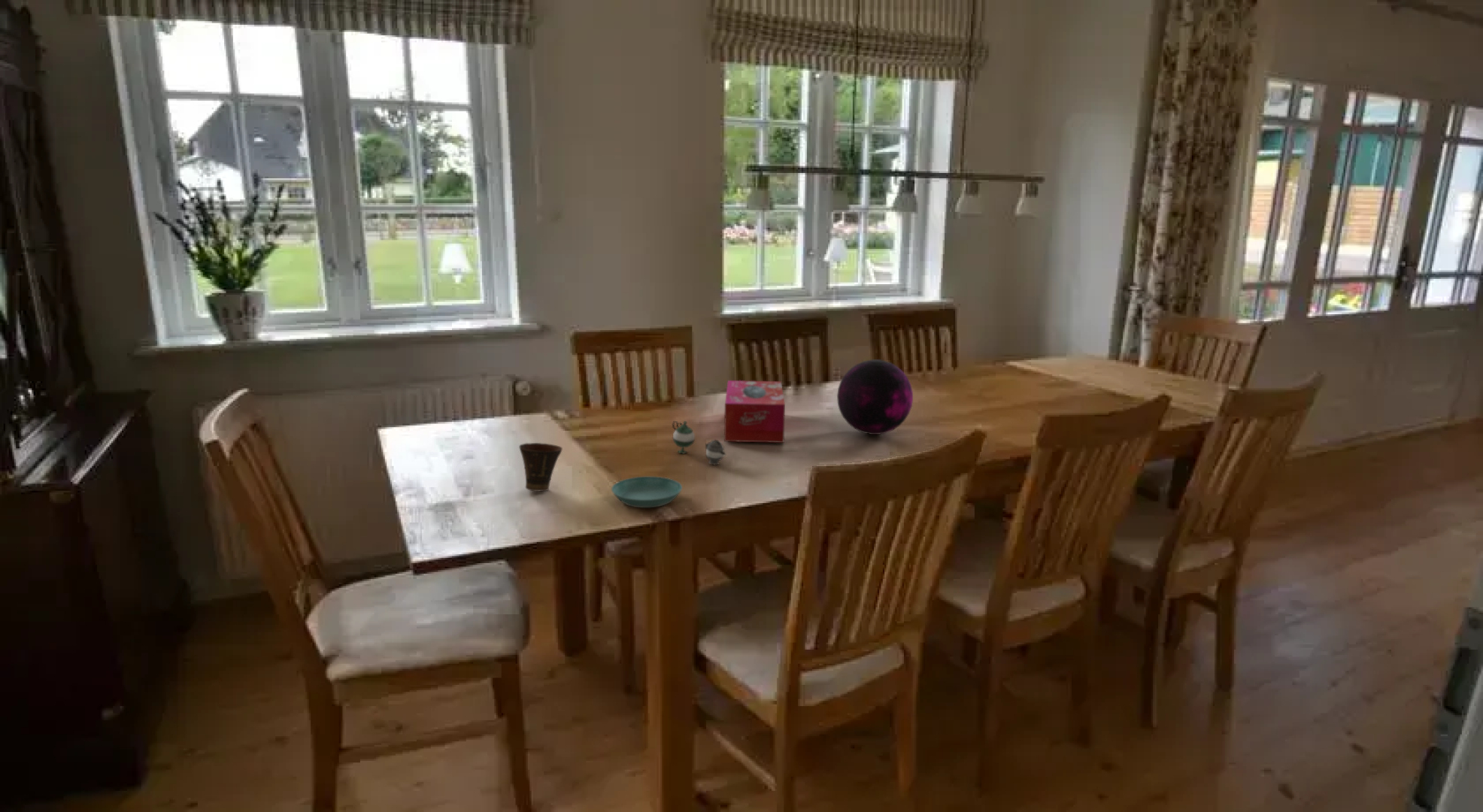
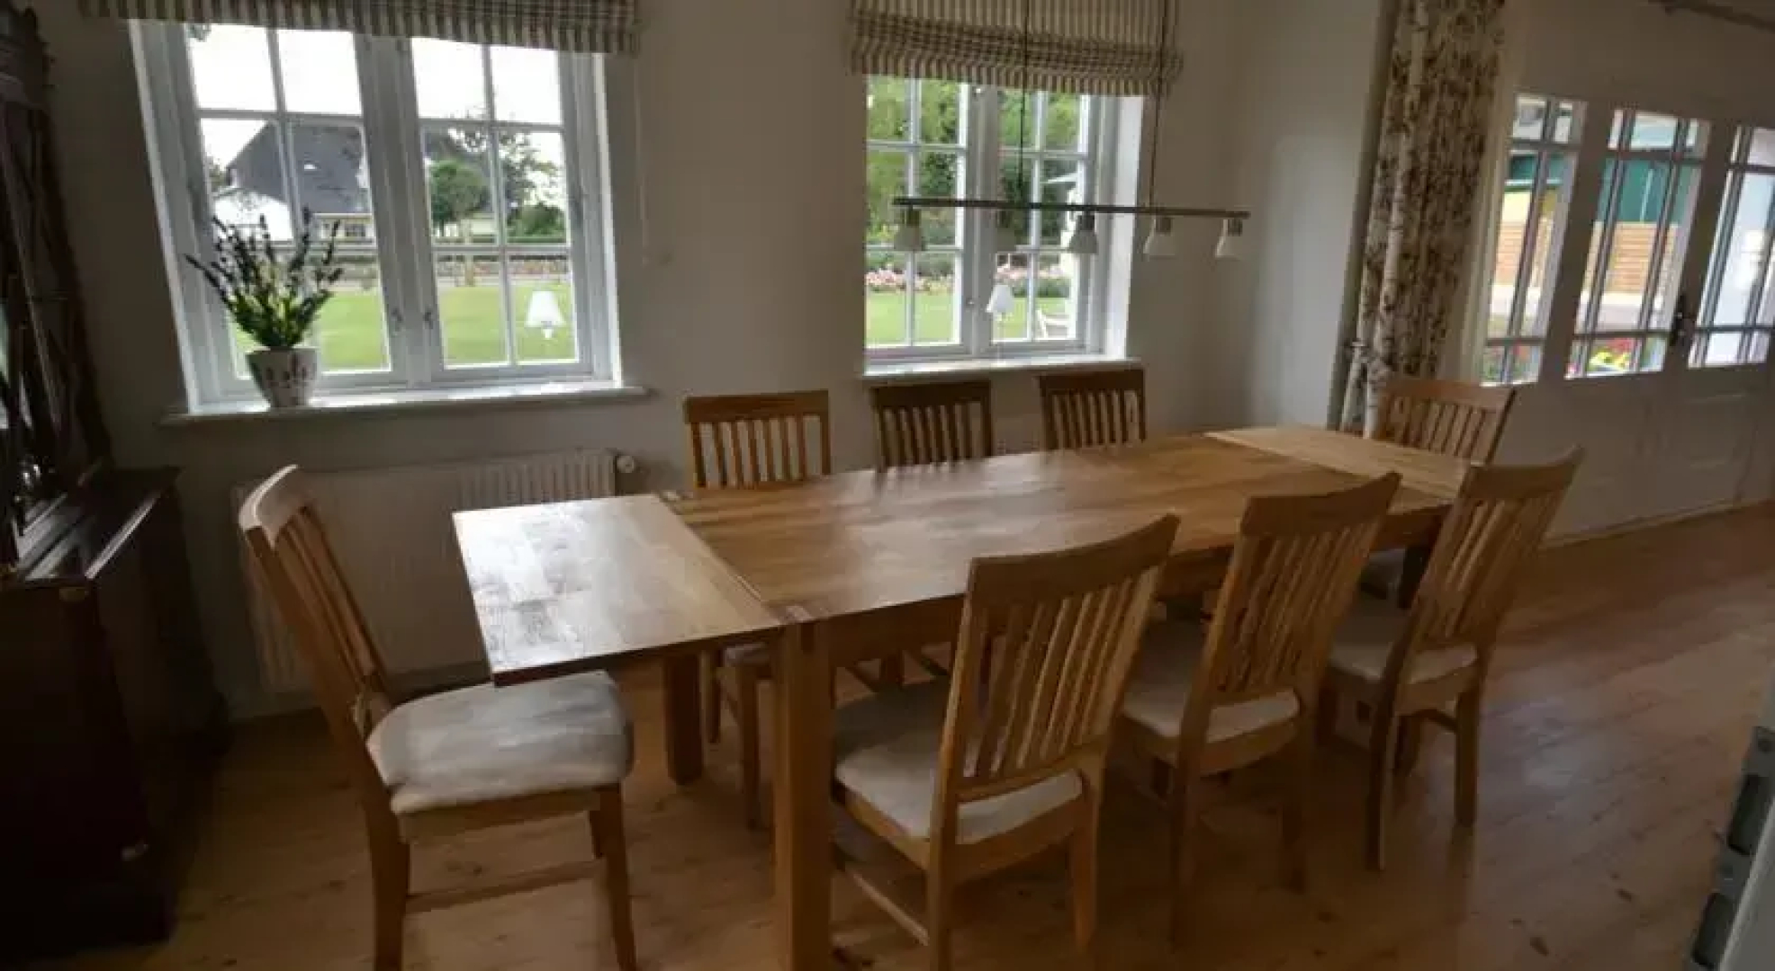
- tissue box (754, 409)
- cup (541, 466)
- teapot (694, 439)
- decorative orb (875, 397)
- saucer (647, 493)
